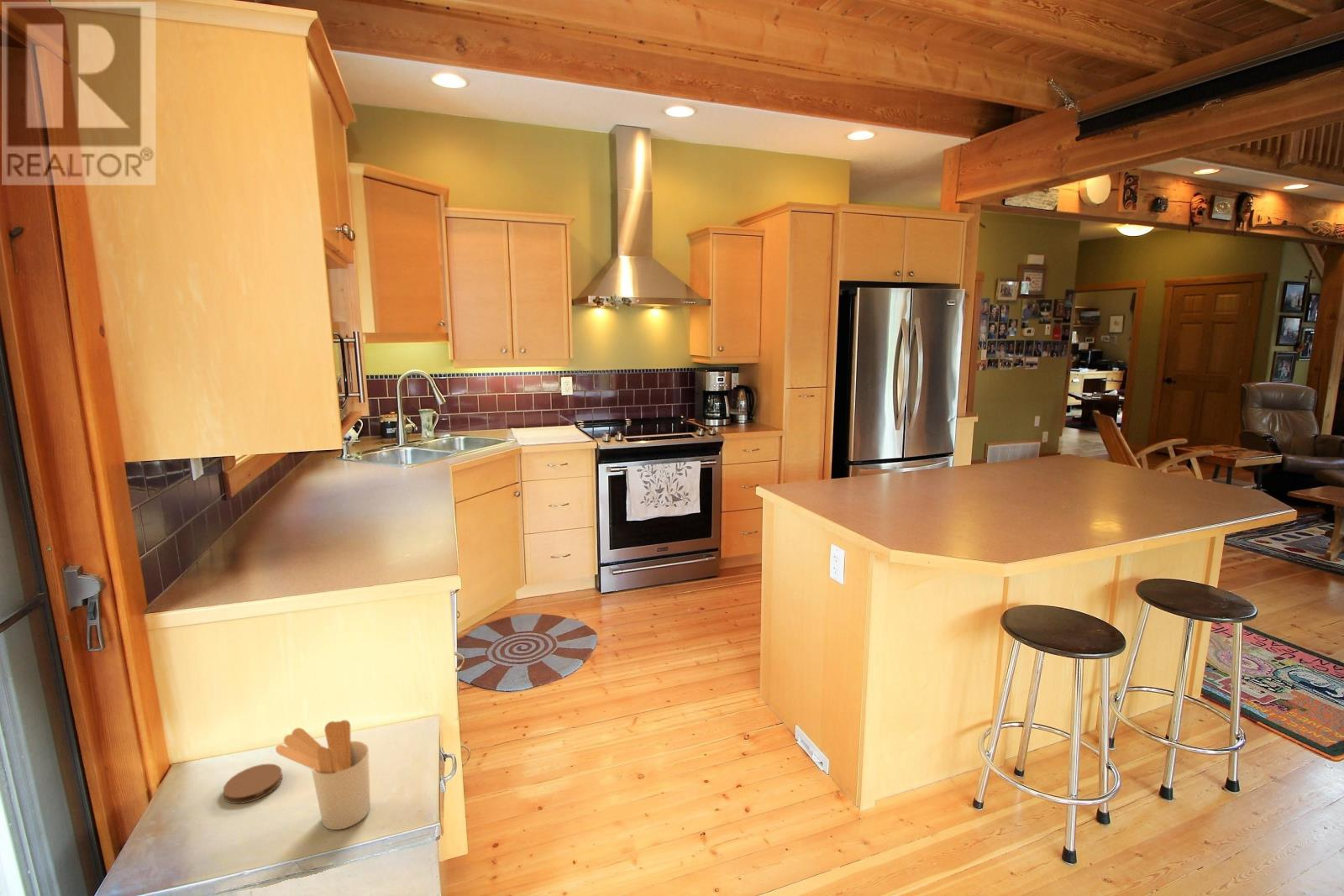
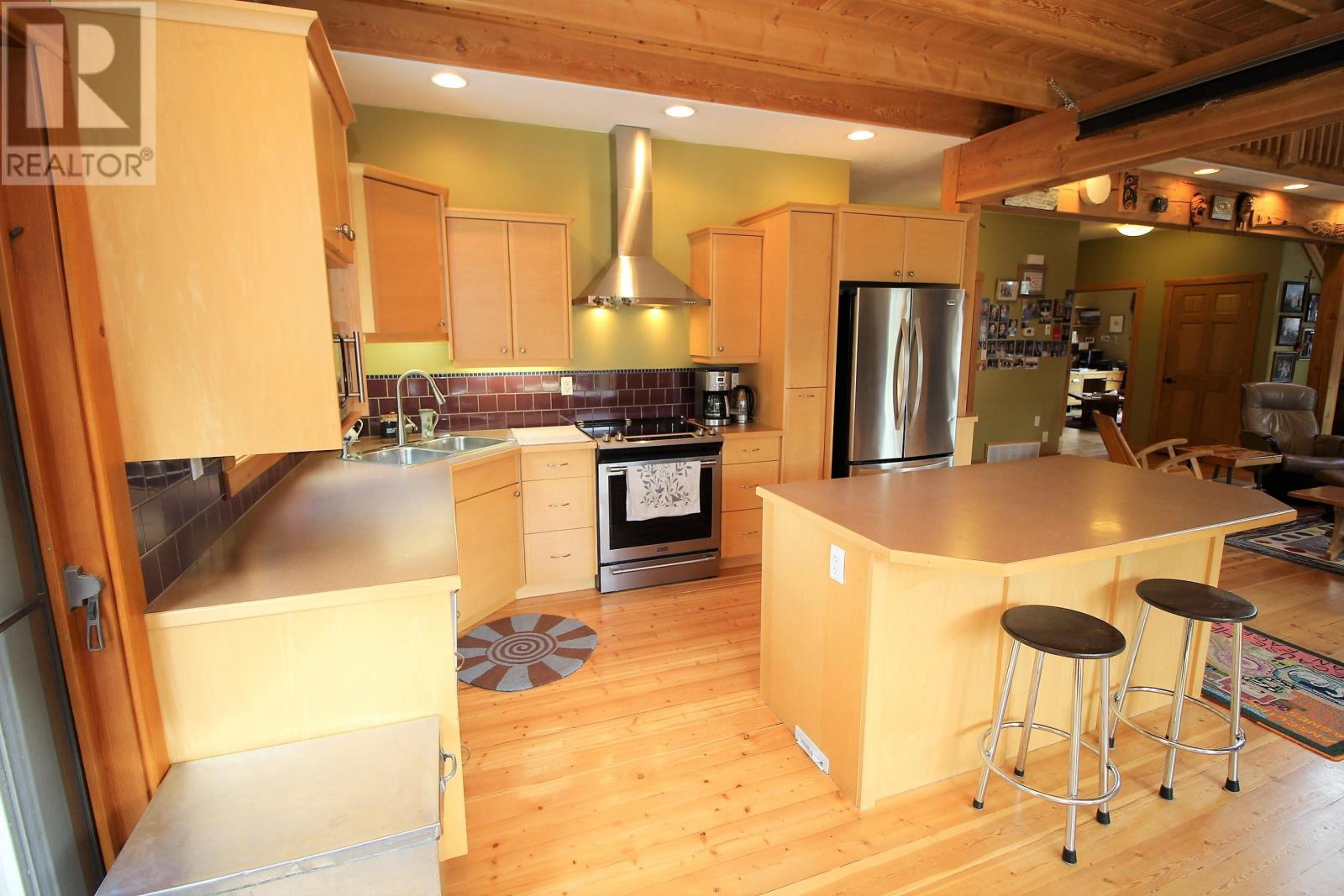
- coaster (253, 783)
- utensil holder (327, 773)
